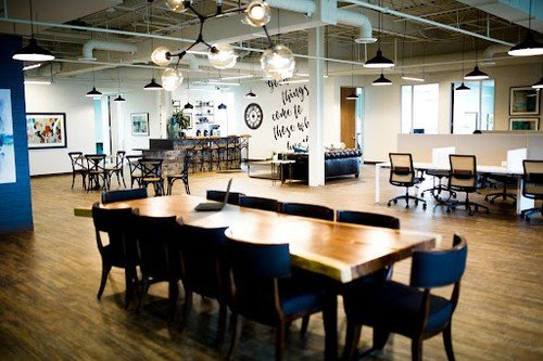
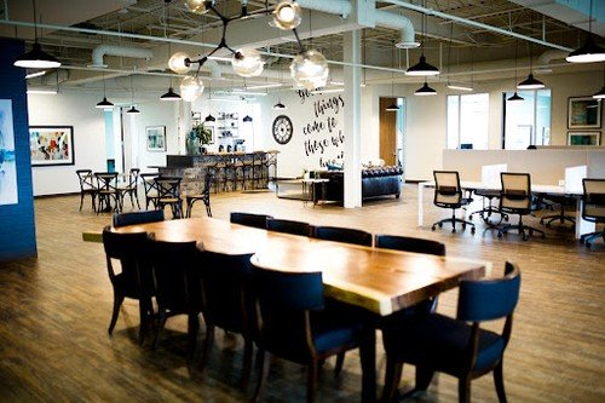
- laptop (214, 203)
